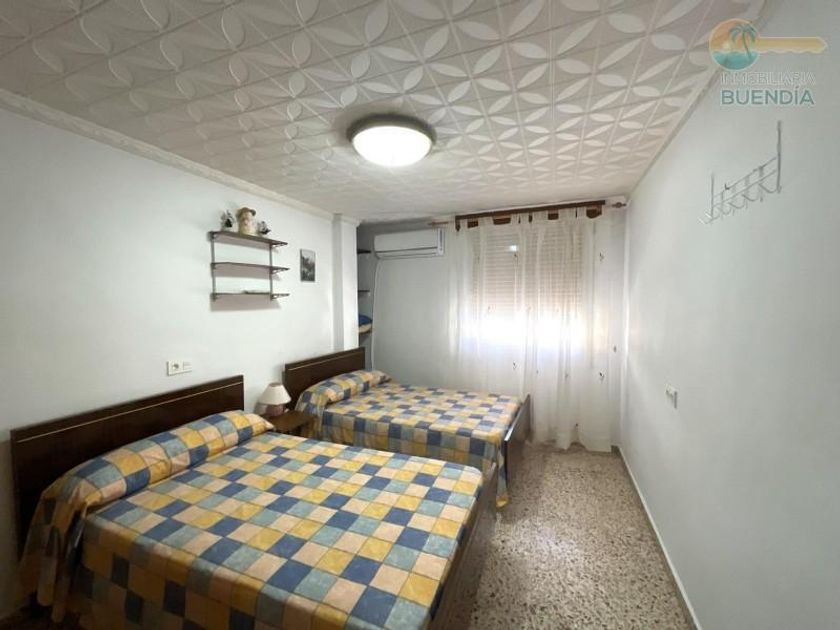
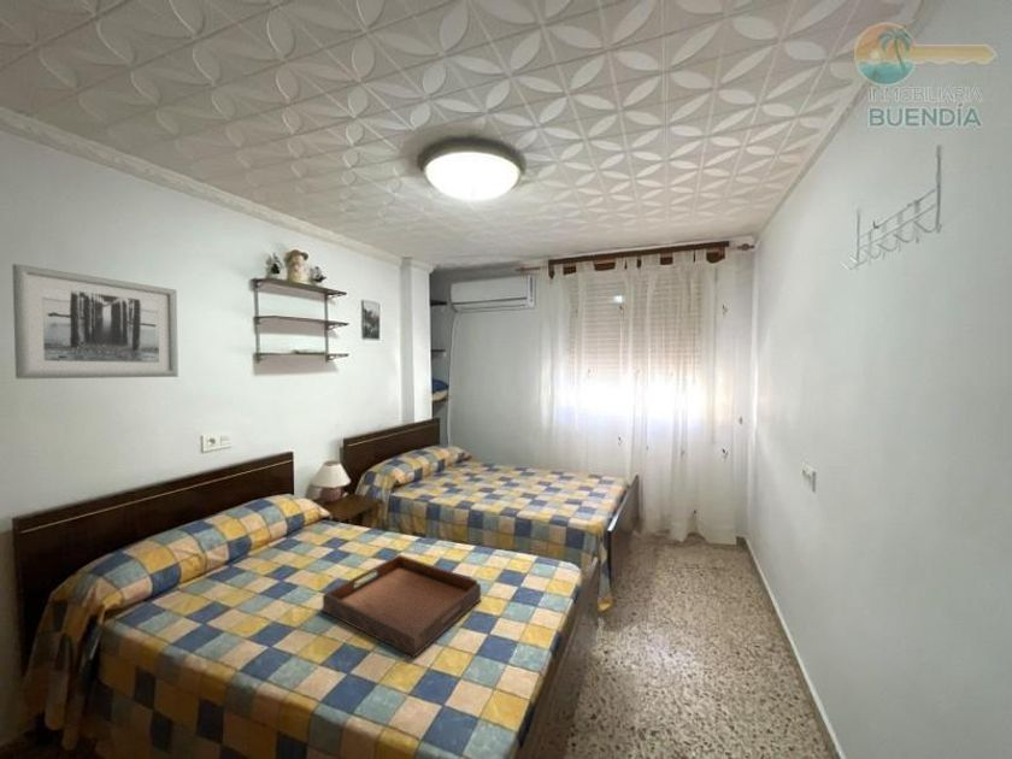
+ wall art (106, 328)
+ serving tray (405, 595)
